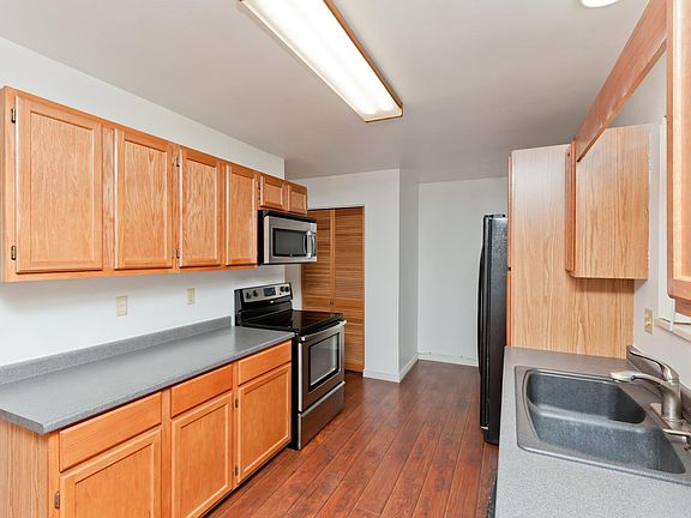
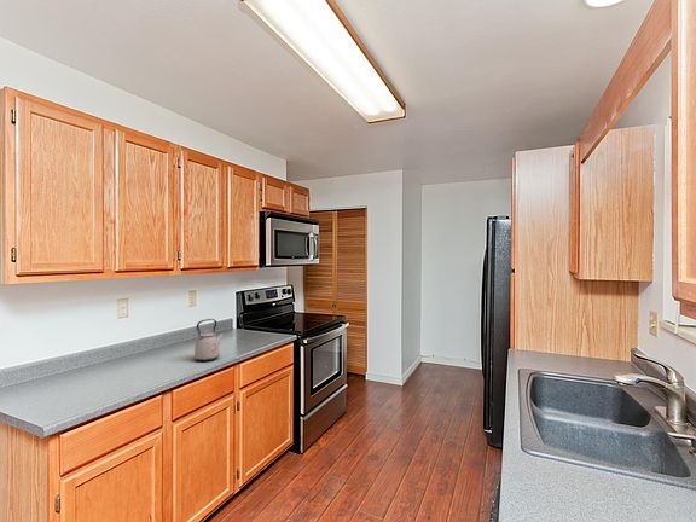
+ kettle (210, 338)
